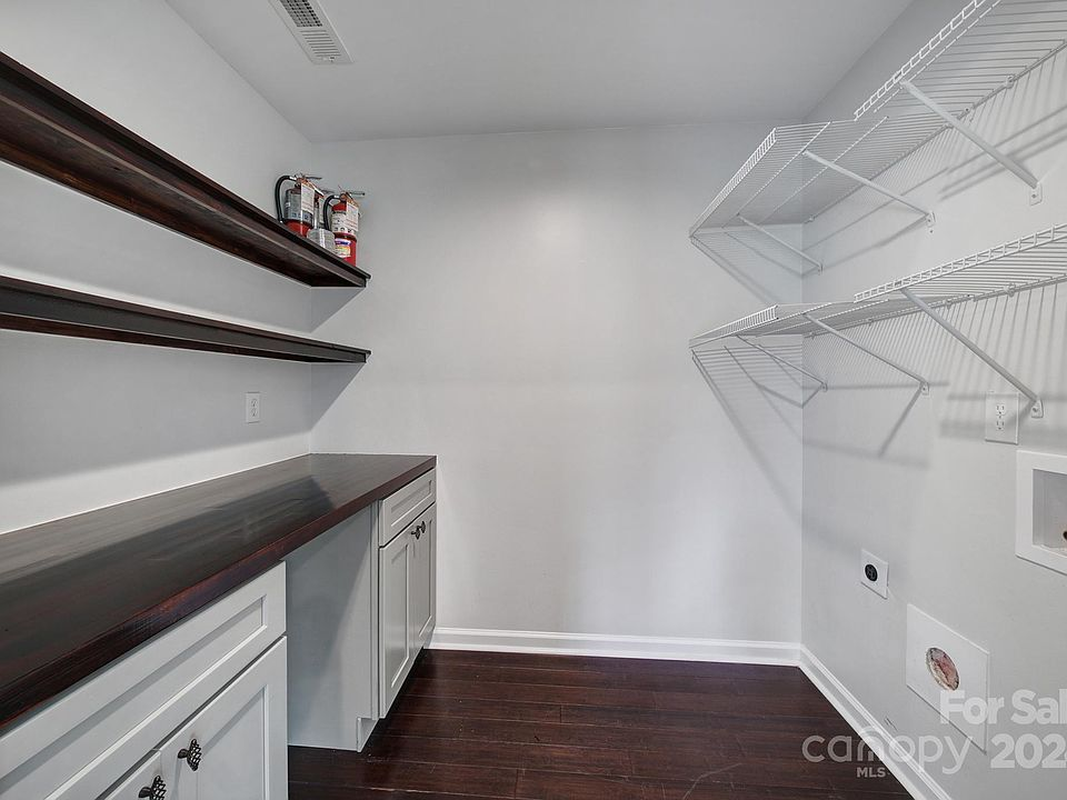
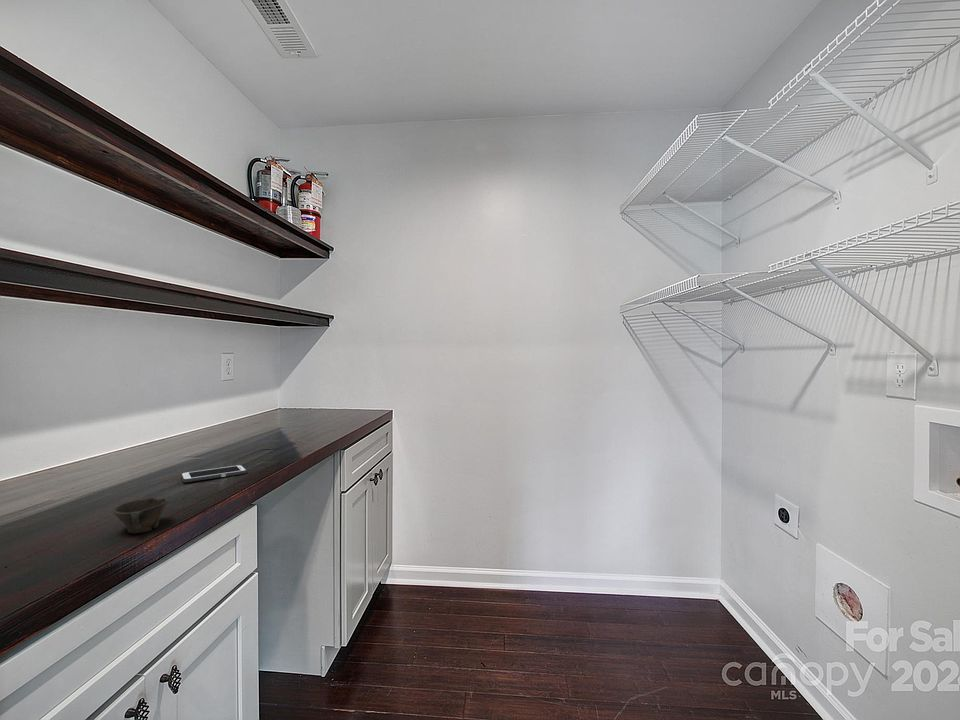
+ cup (140, 517)
+ cell phone (214, 473)
